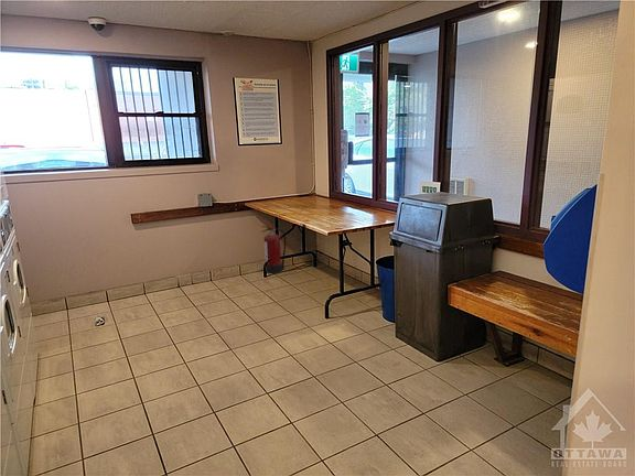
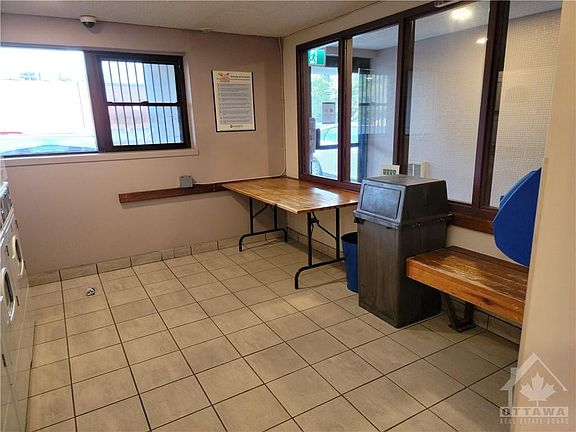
- fire extinguisher (275, 247)
